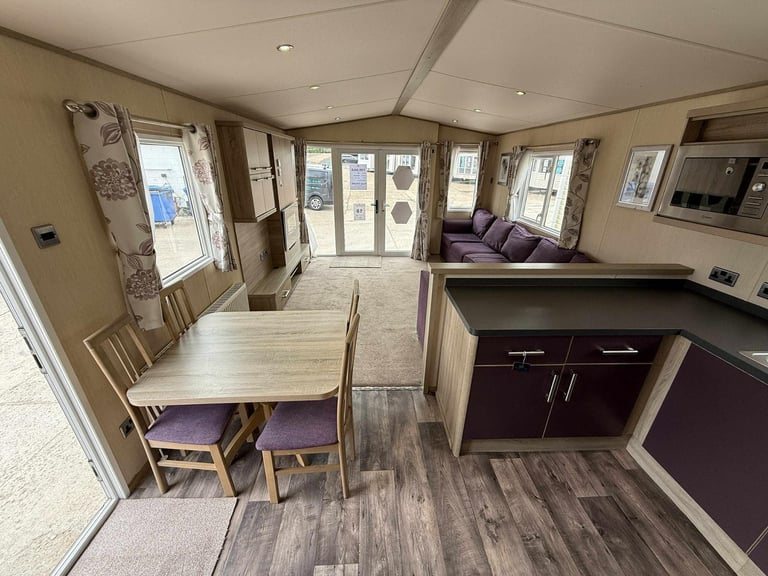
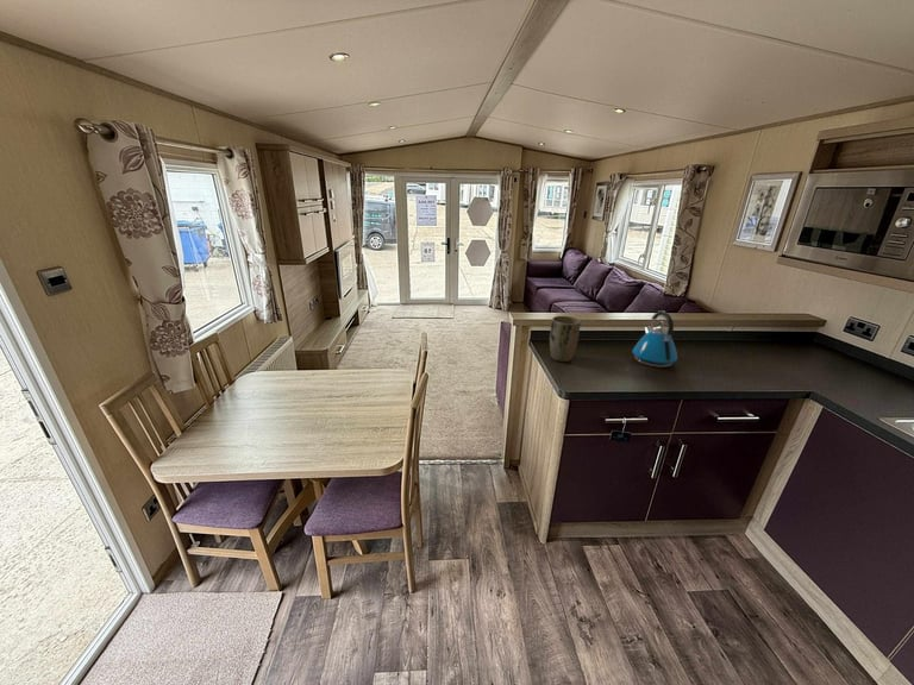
+ plant pot (563, 339)
+ kettle (659, 337)
